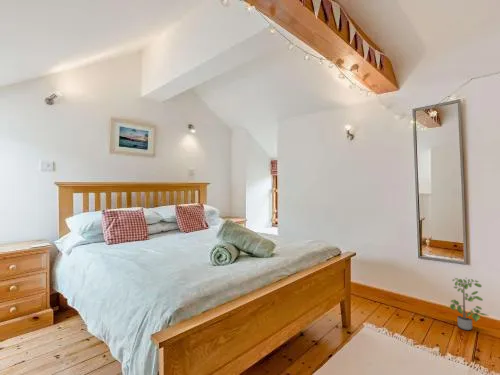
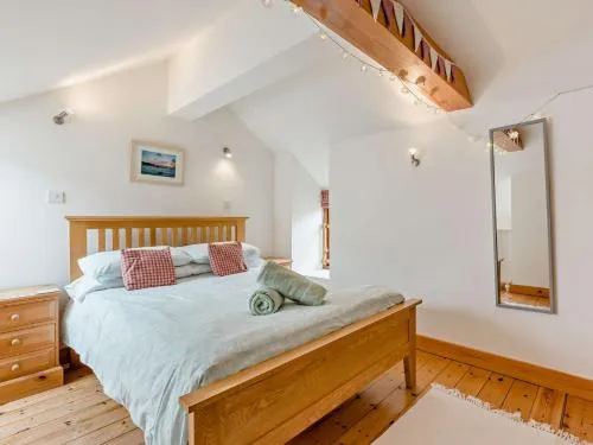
- potted plant (471, 301)
